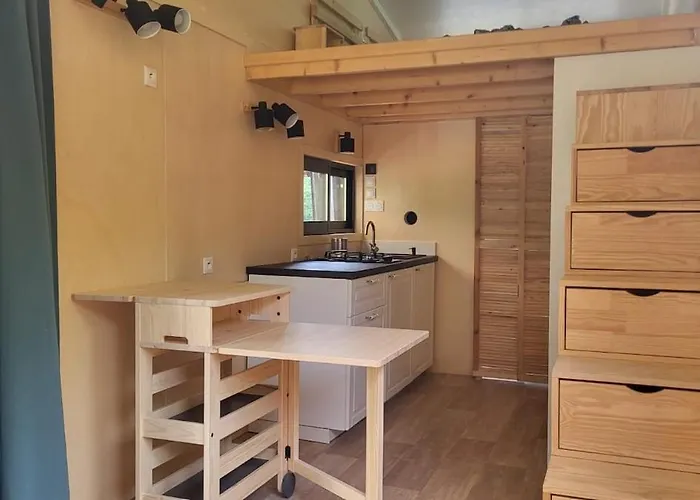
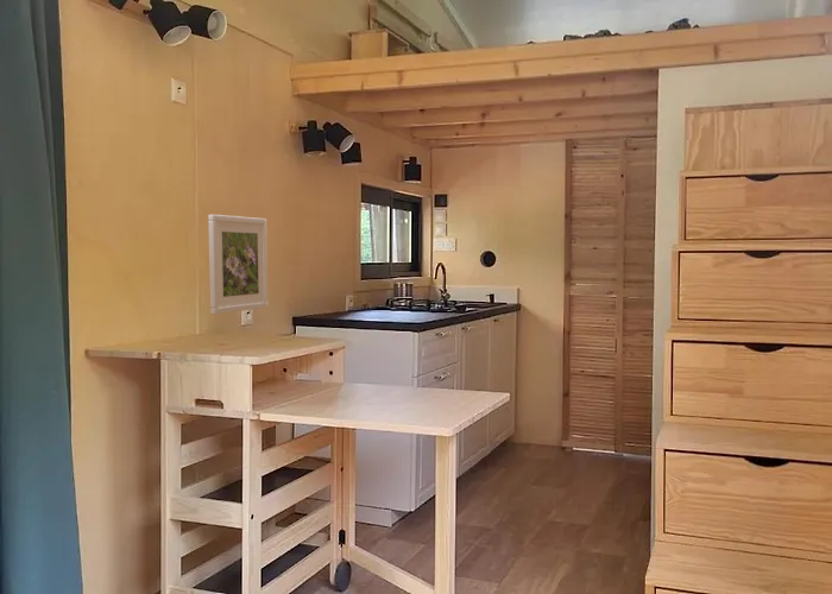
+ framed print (239, 264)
